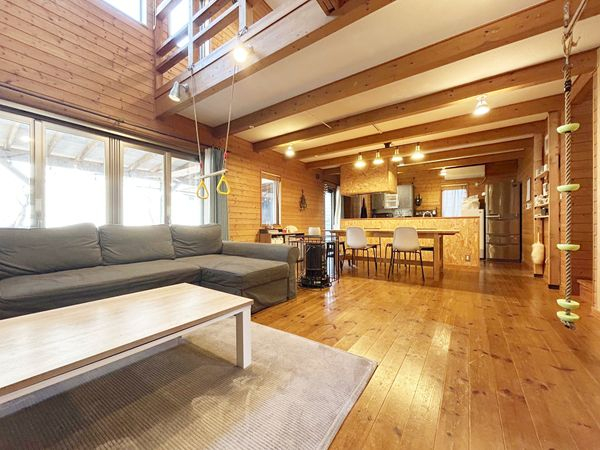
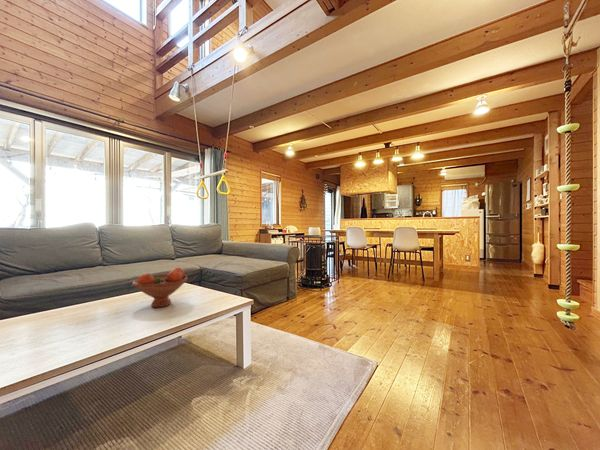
+ fruit bowl (161, 287)
